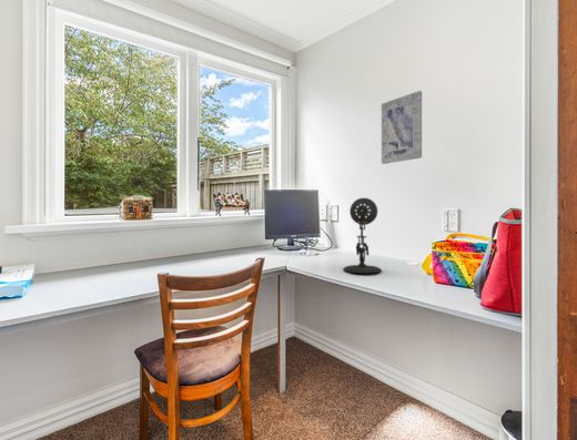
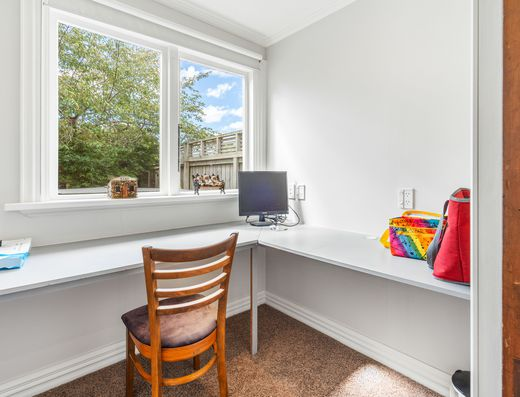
- desk lamp (362, 233)
- wall art (401, 129)
